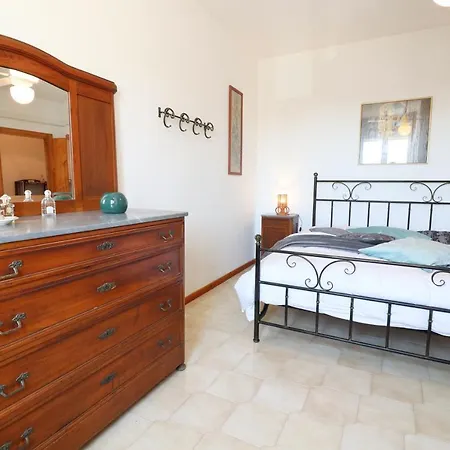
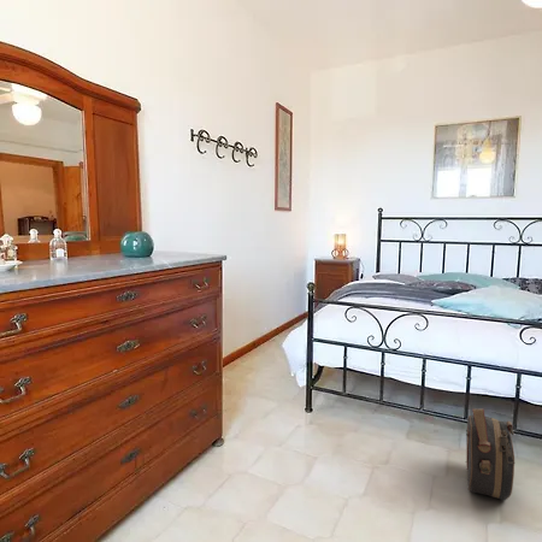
+ hat box (488, 447)
